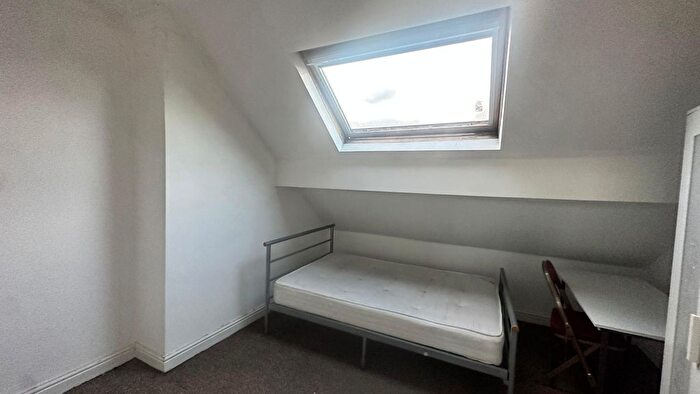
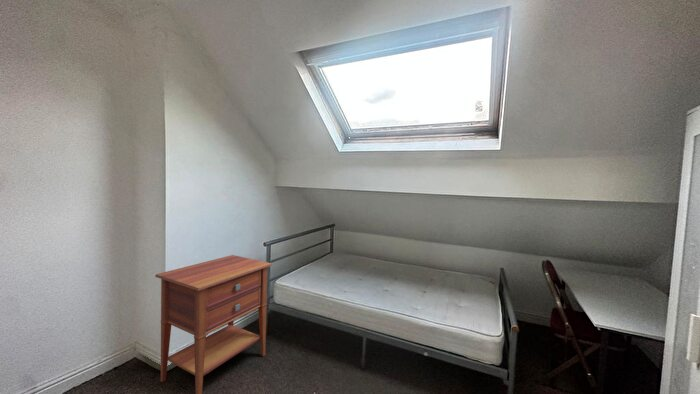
+ nightstand (217, 318)
